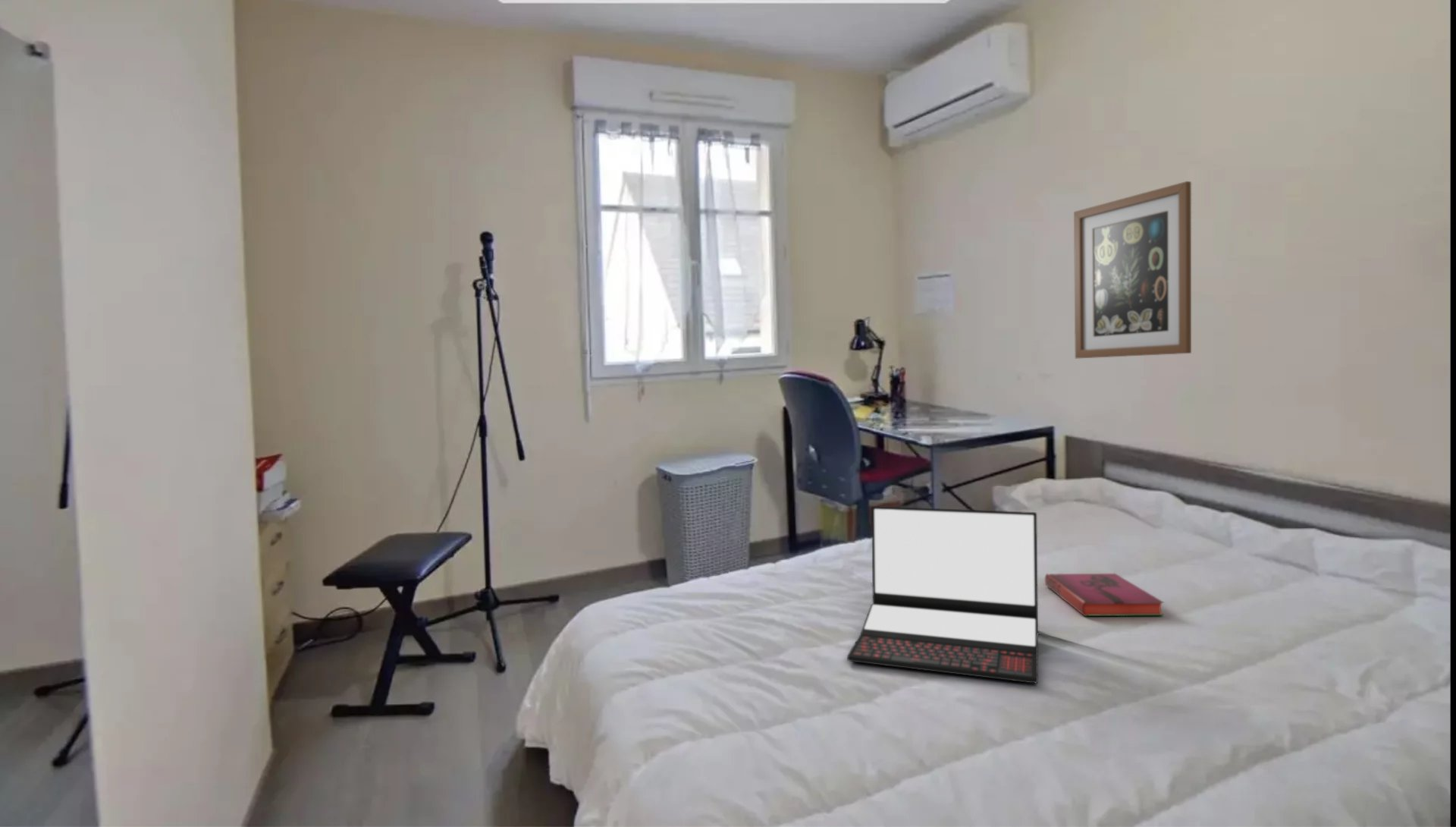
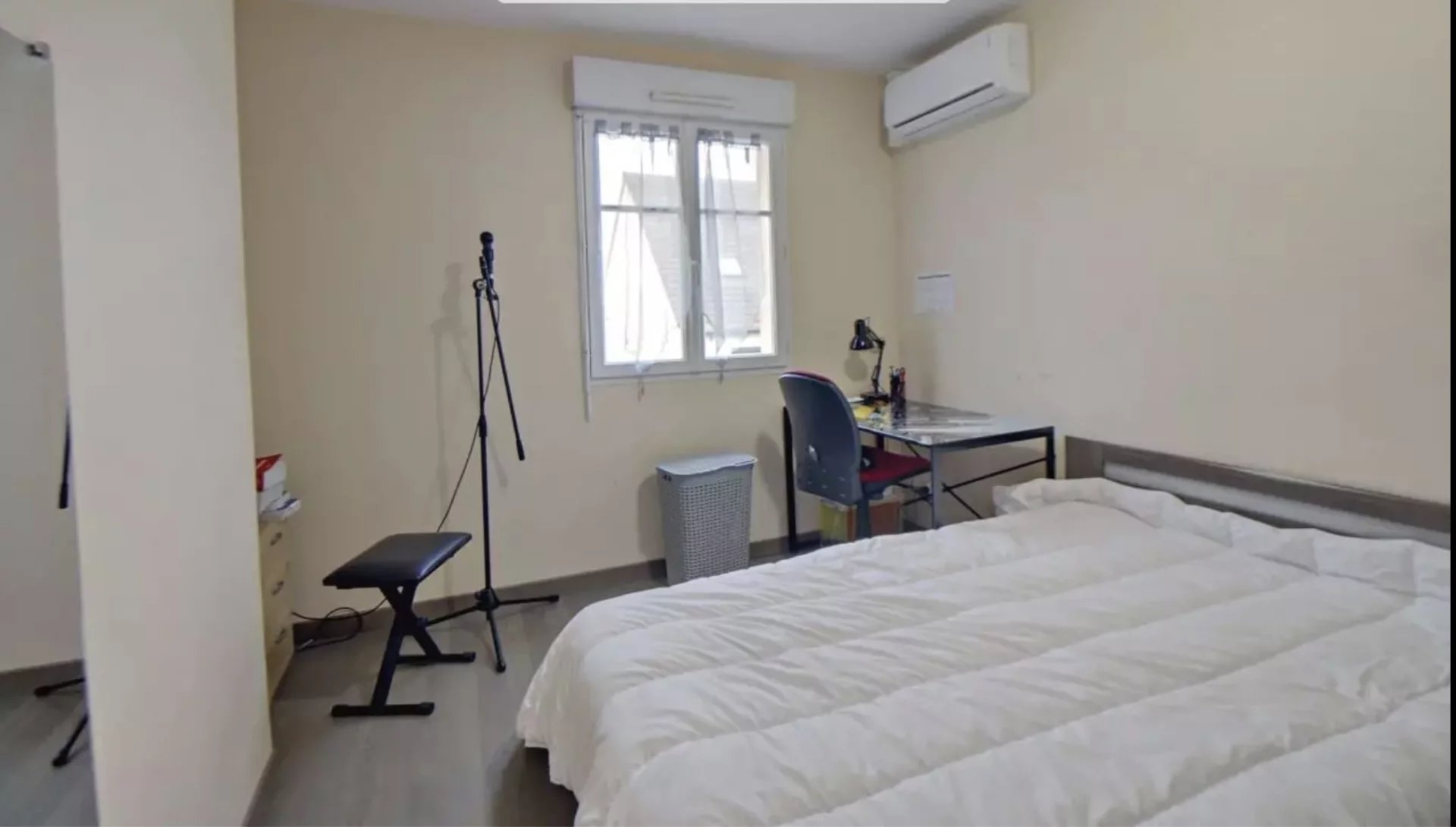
- laptop (945, 585)
- wall art (1128, 277)
- hardback book (1100, 593)
